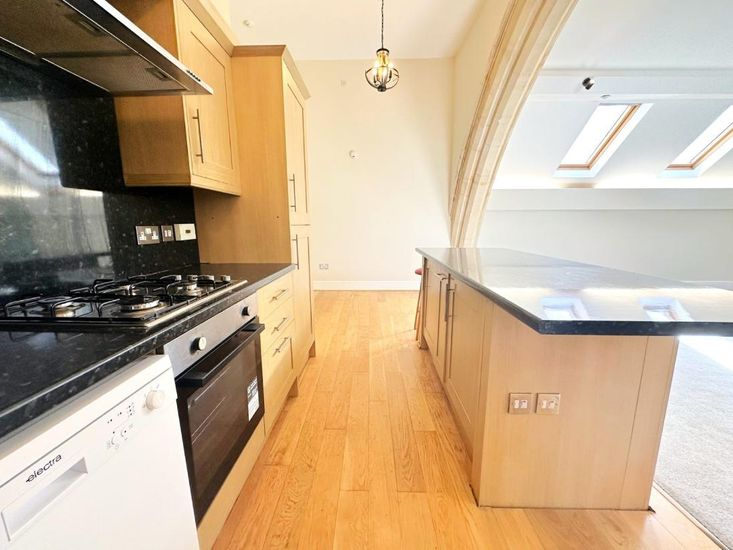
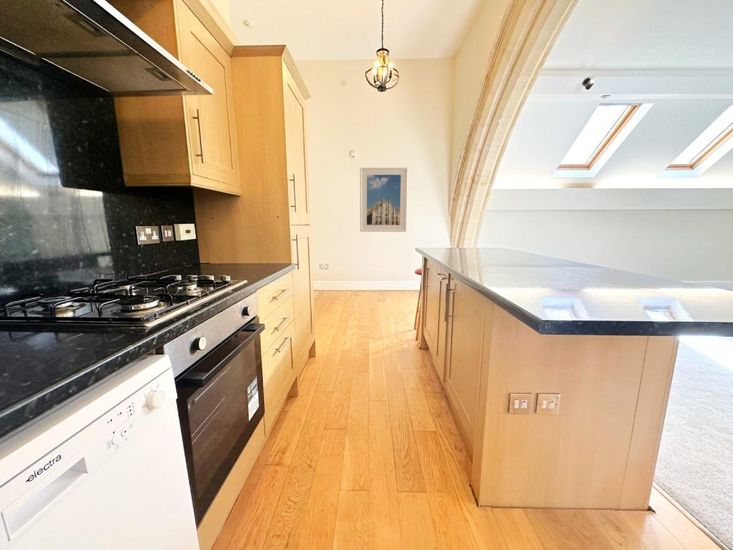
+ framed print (383, 200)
